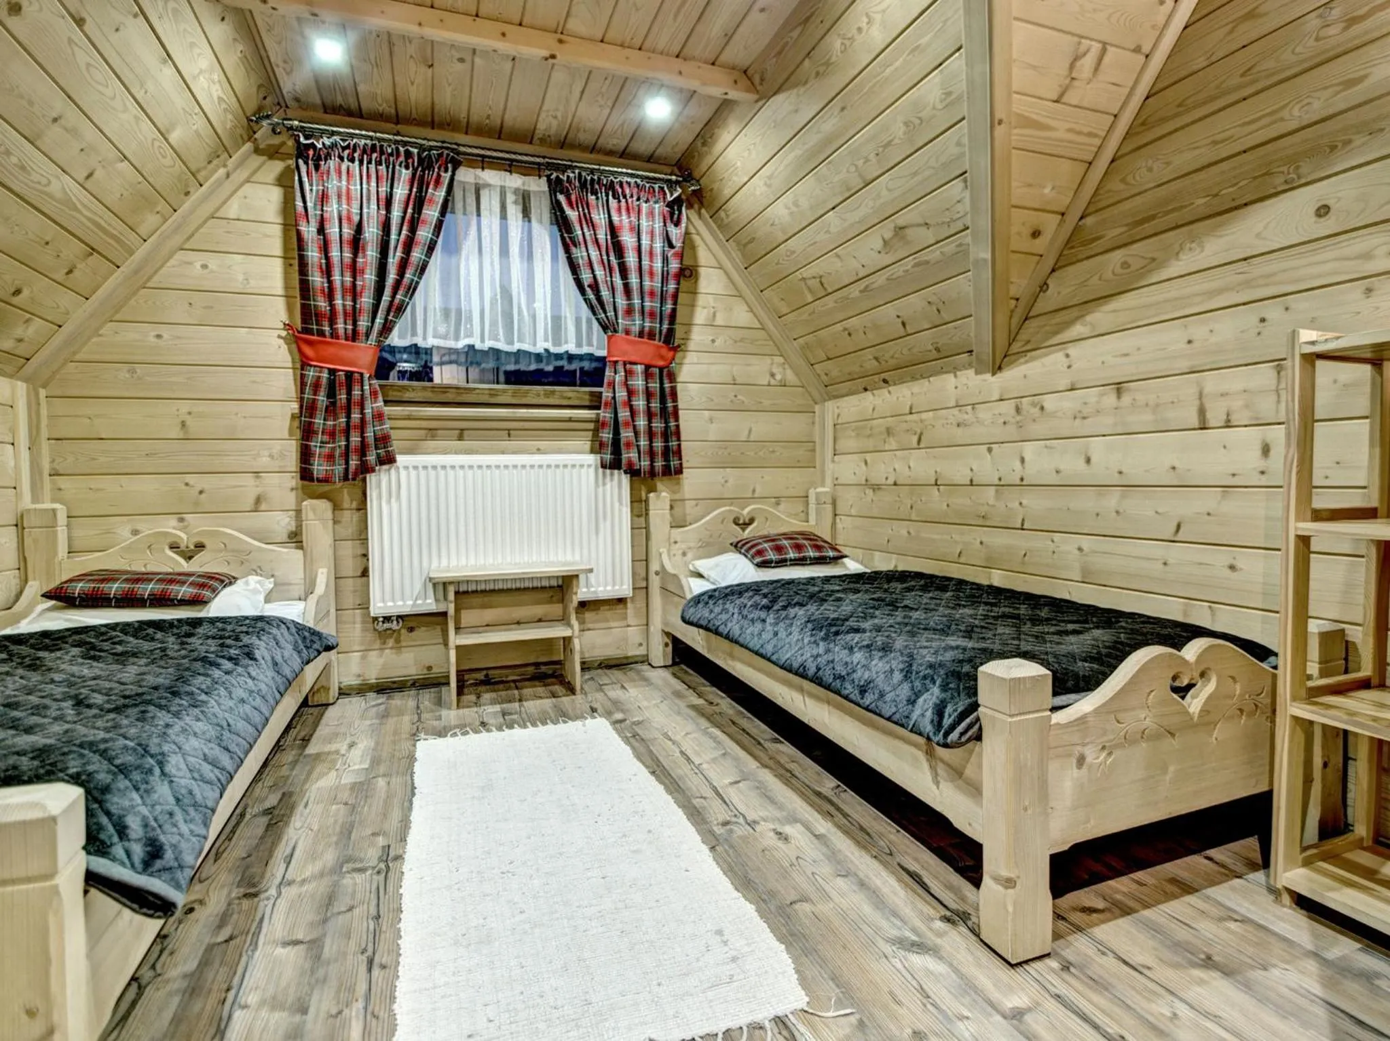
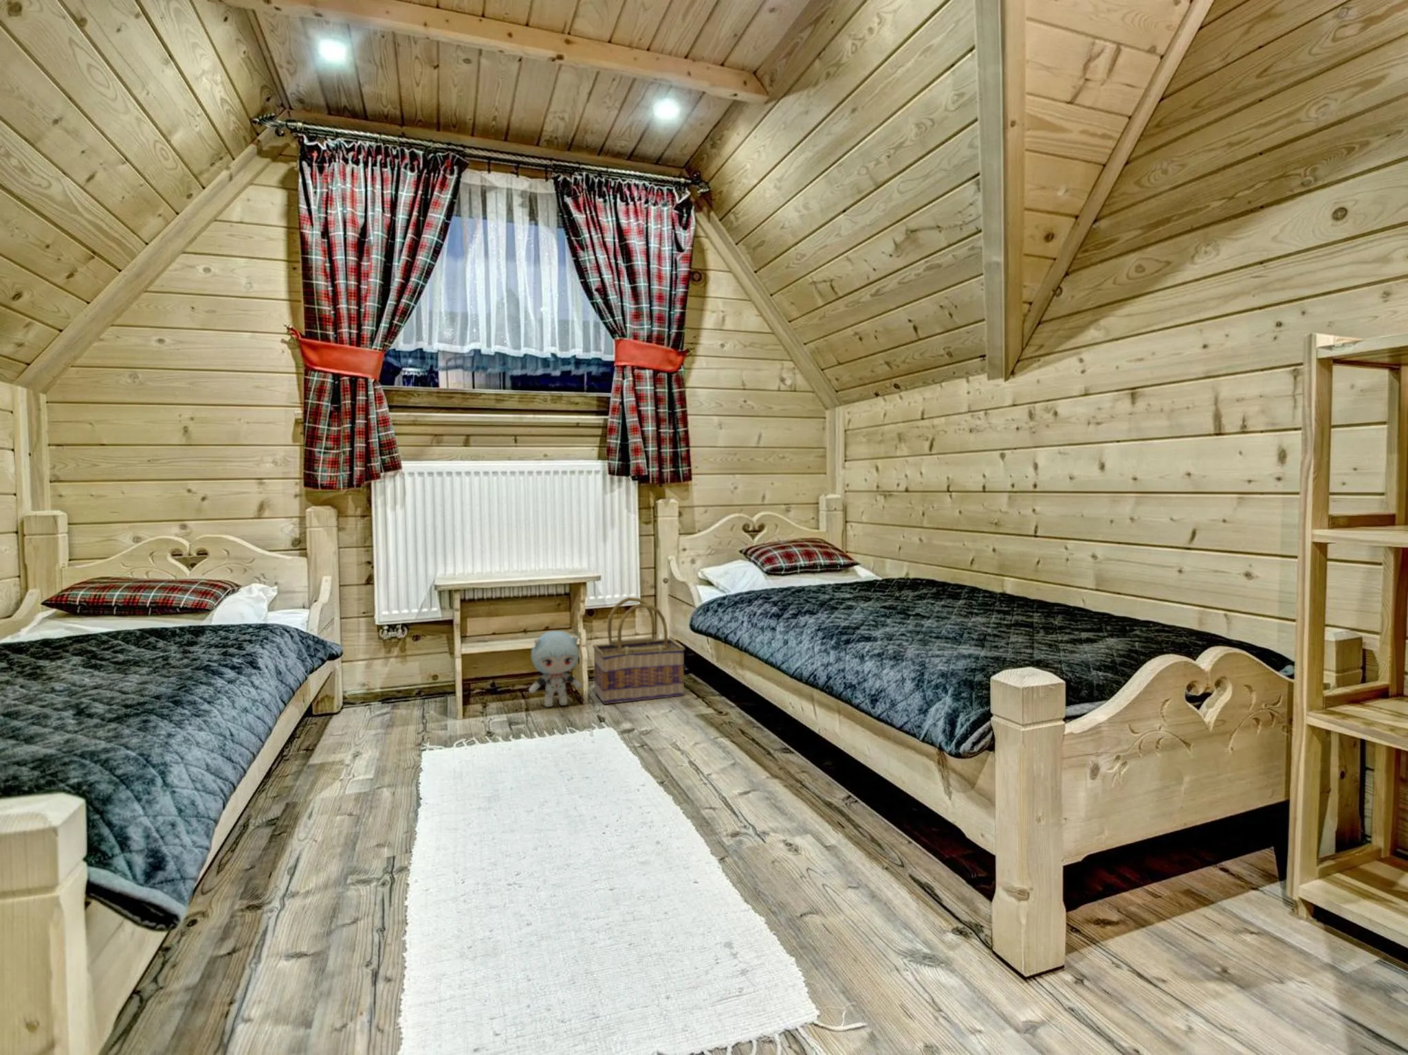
+ plush toy (554, 668)
+ basket (637, 647)
